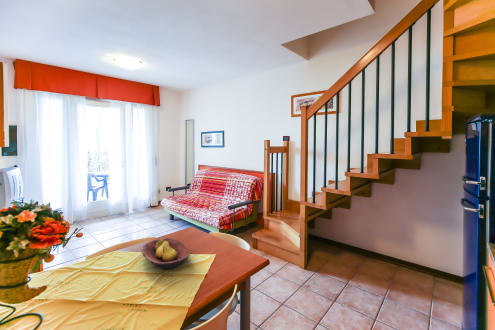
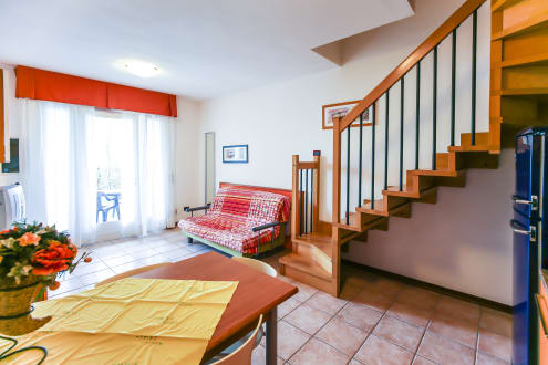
- fruit bowl (165, 250)
